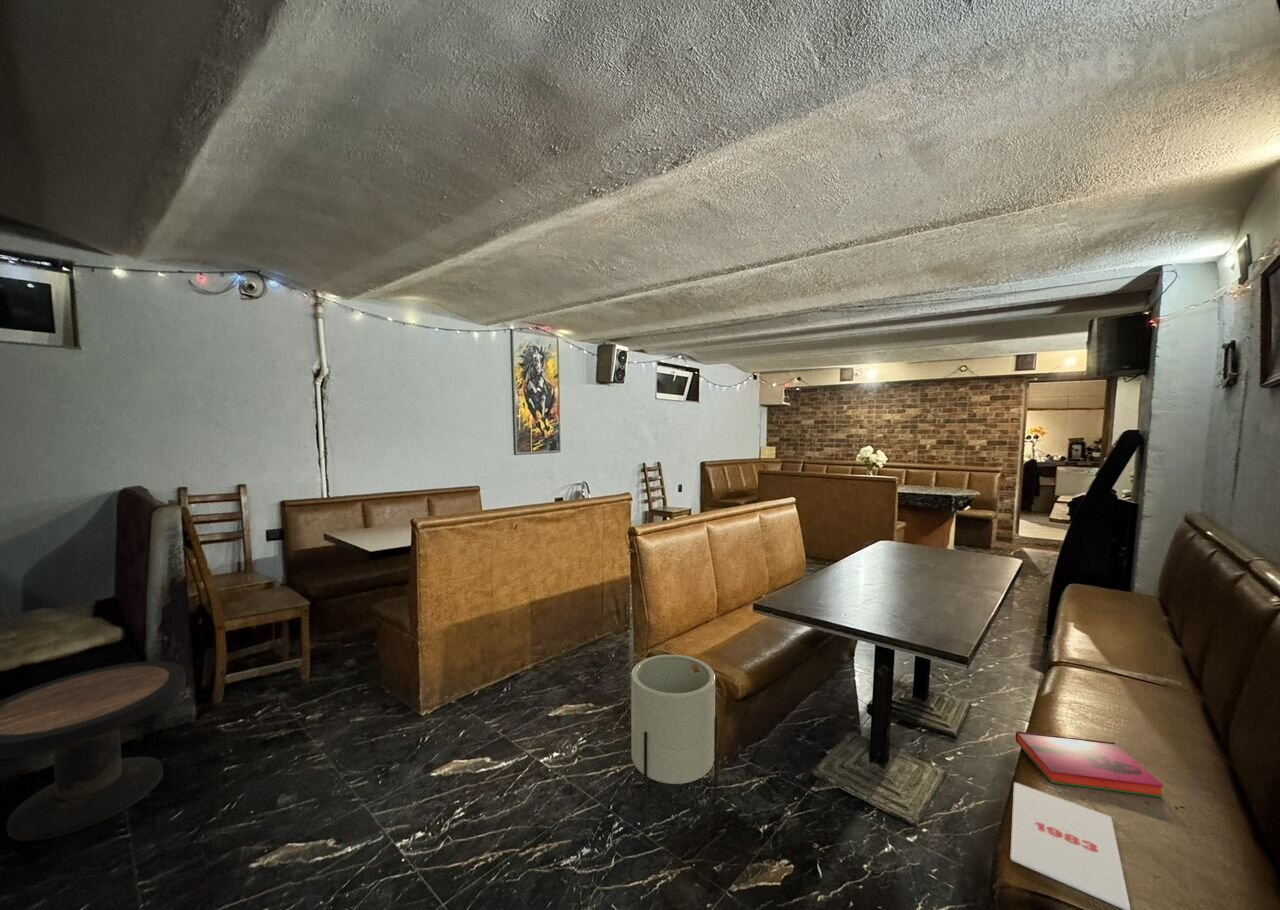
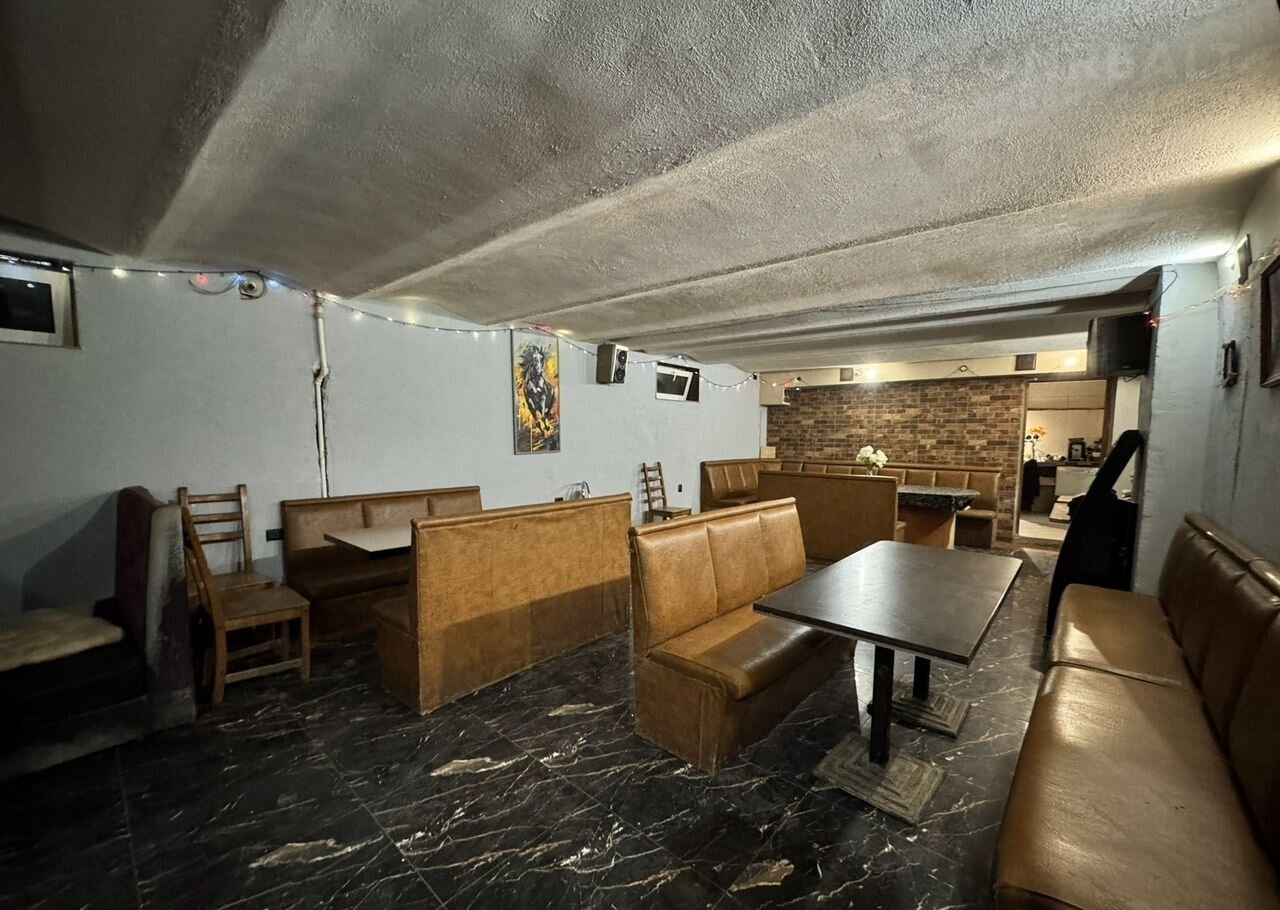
- planter (672, 734)
- hardback book (1083, 761)
- magazine (1063, 837)
- side table (87, 747)
